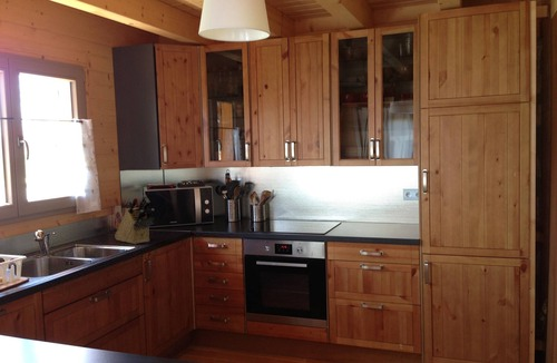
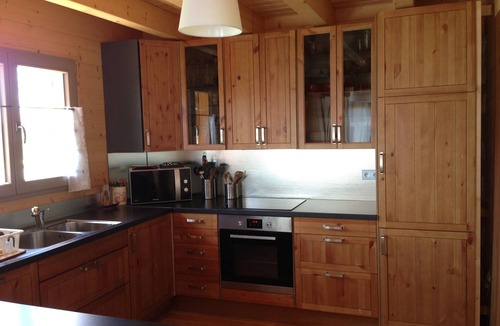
- knife block (134, 218)
